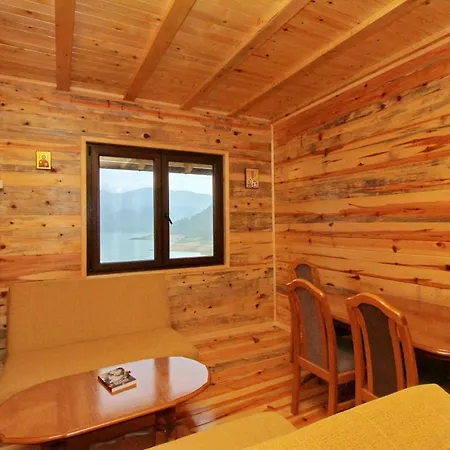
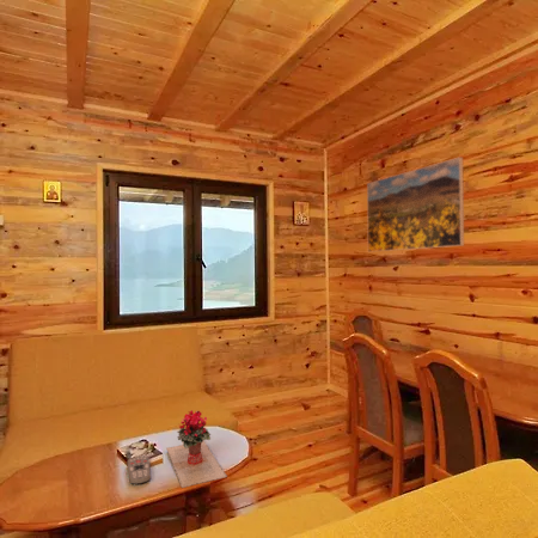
+ remote control (139, 470)
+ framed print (409, 210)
+ potted flower (194, 436)
